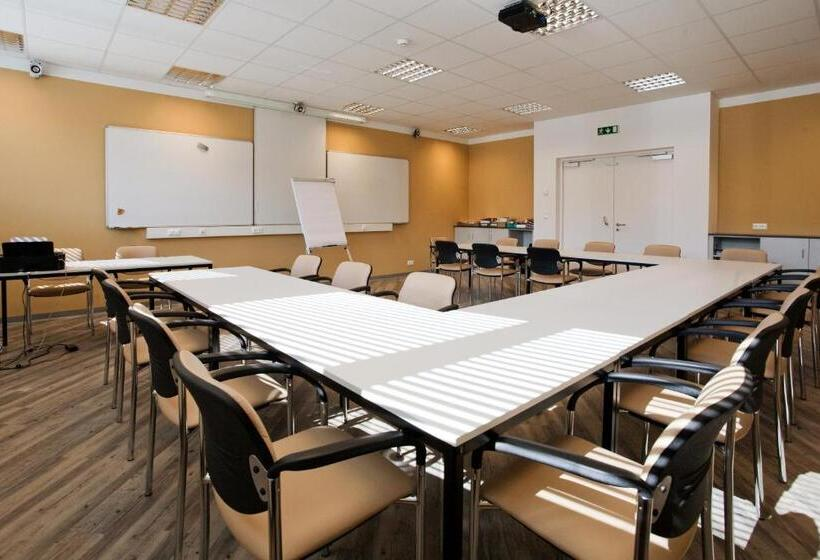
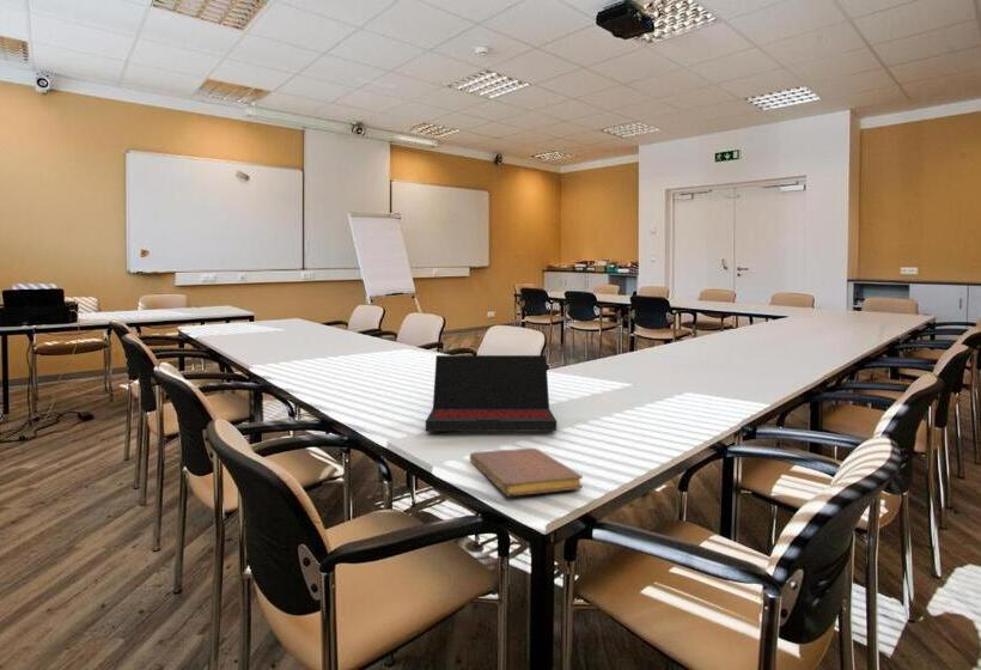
+ laptop (490, 389)
+ notebook (522, 469)
